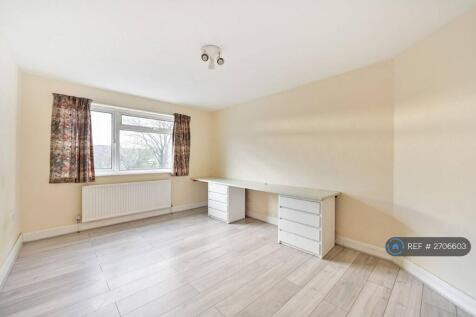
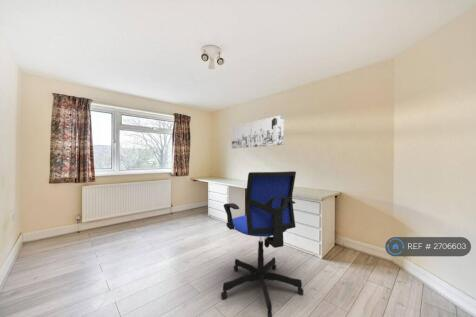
+ office chair (257, 229)
+ wall art (253, 134)
